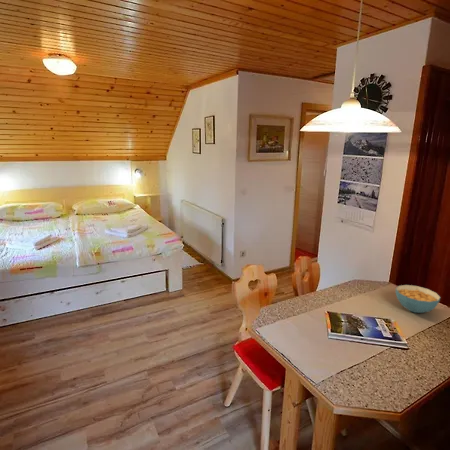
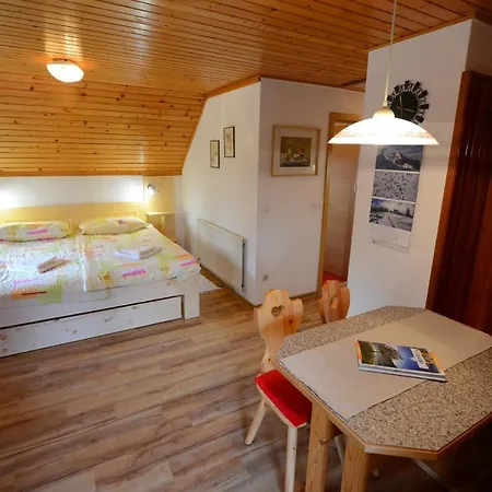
- cereal bowl (416, 301)
